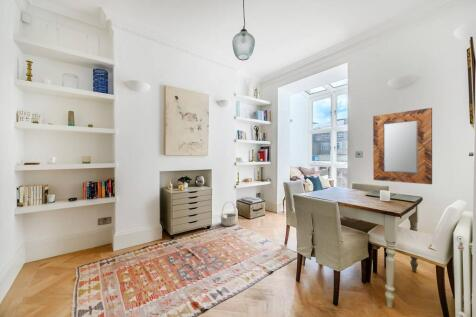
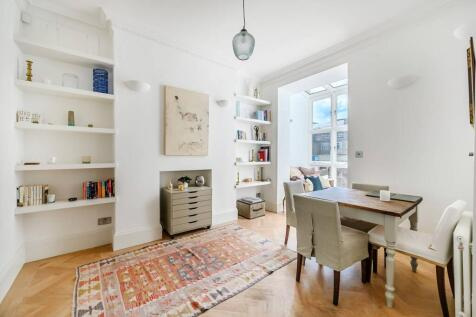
- home mirror (400, 147)
- basket (228, 213)
